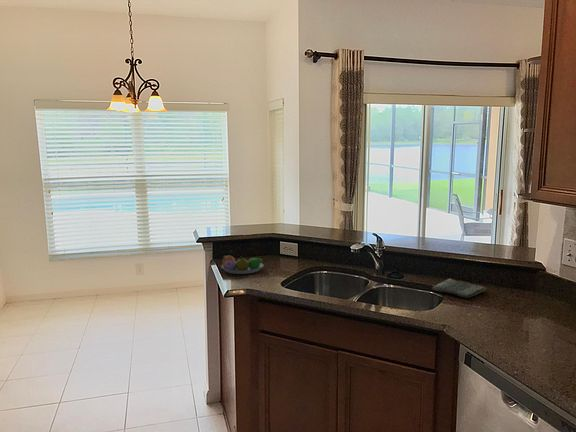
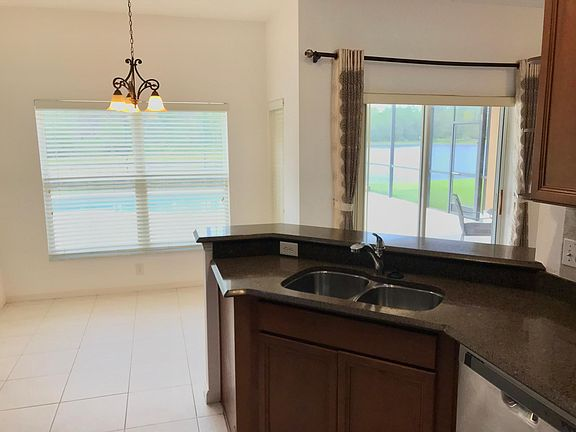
- fruit bowl (243, 261)
- dish towel (459, 287)
